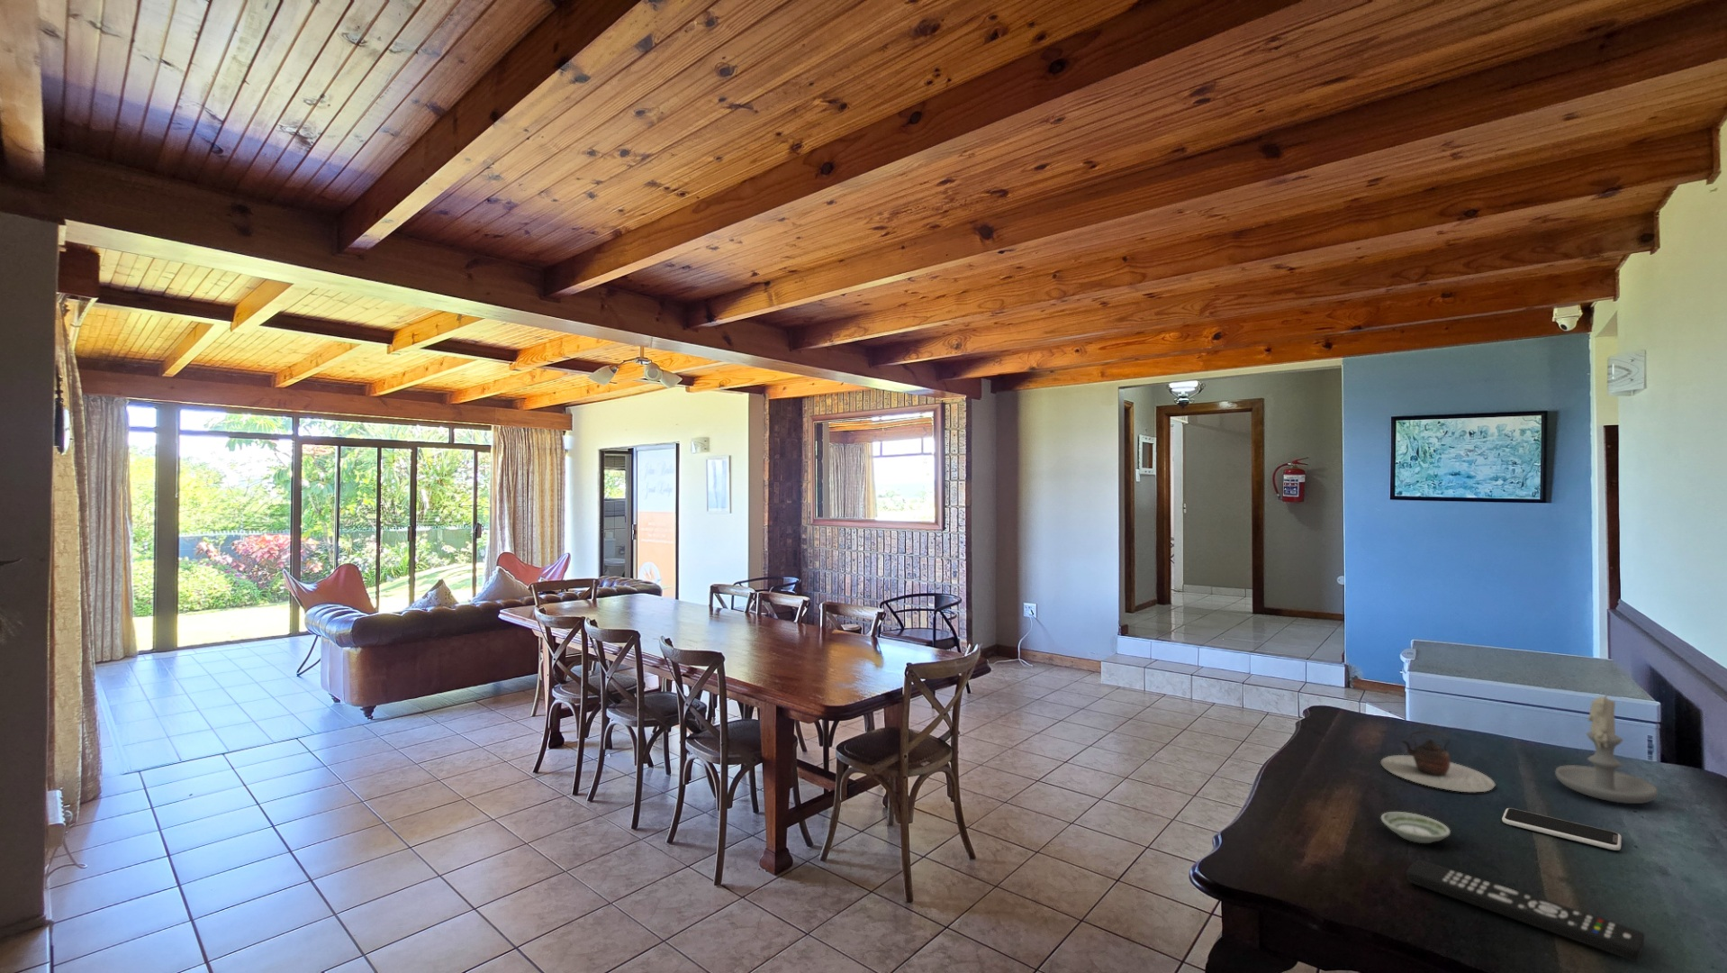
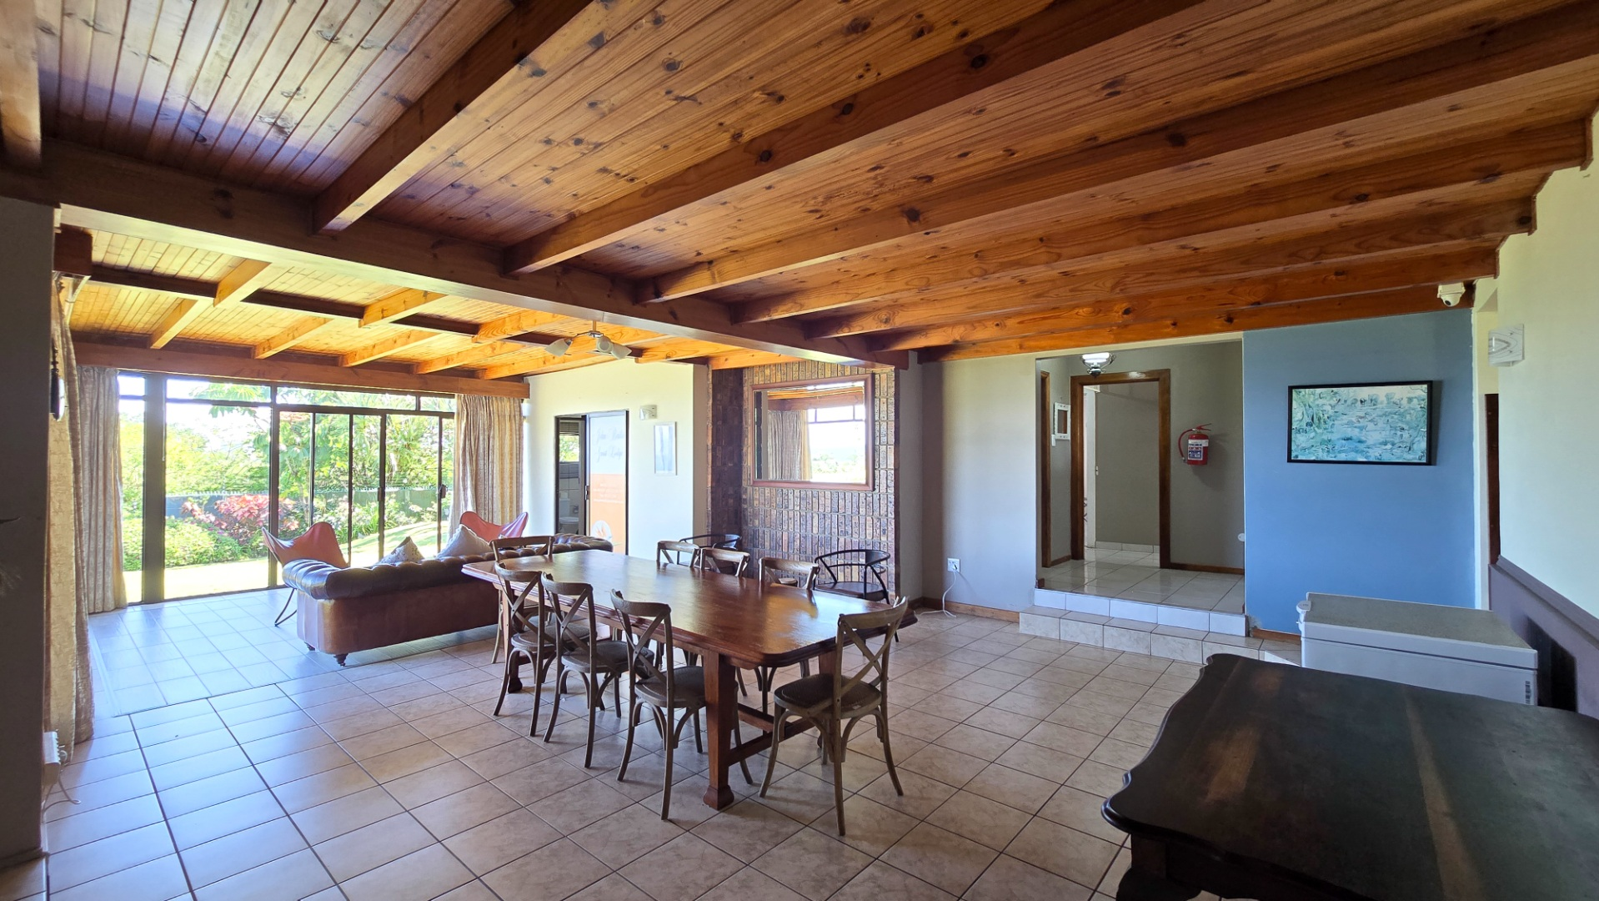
- candle (1605, 743)
- teapot (1435, 751)
- saucer (1415, 829)
- smartphone (1560, 828)
- remote control (1516, 905)
